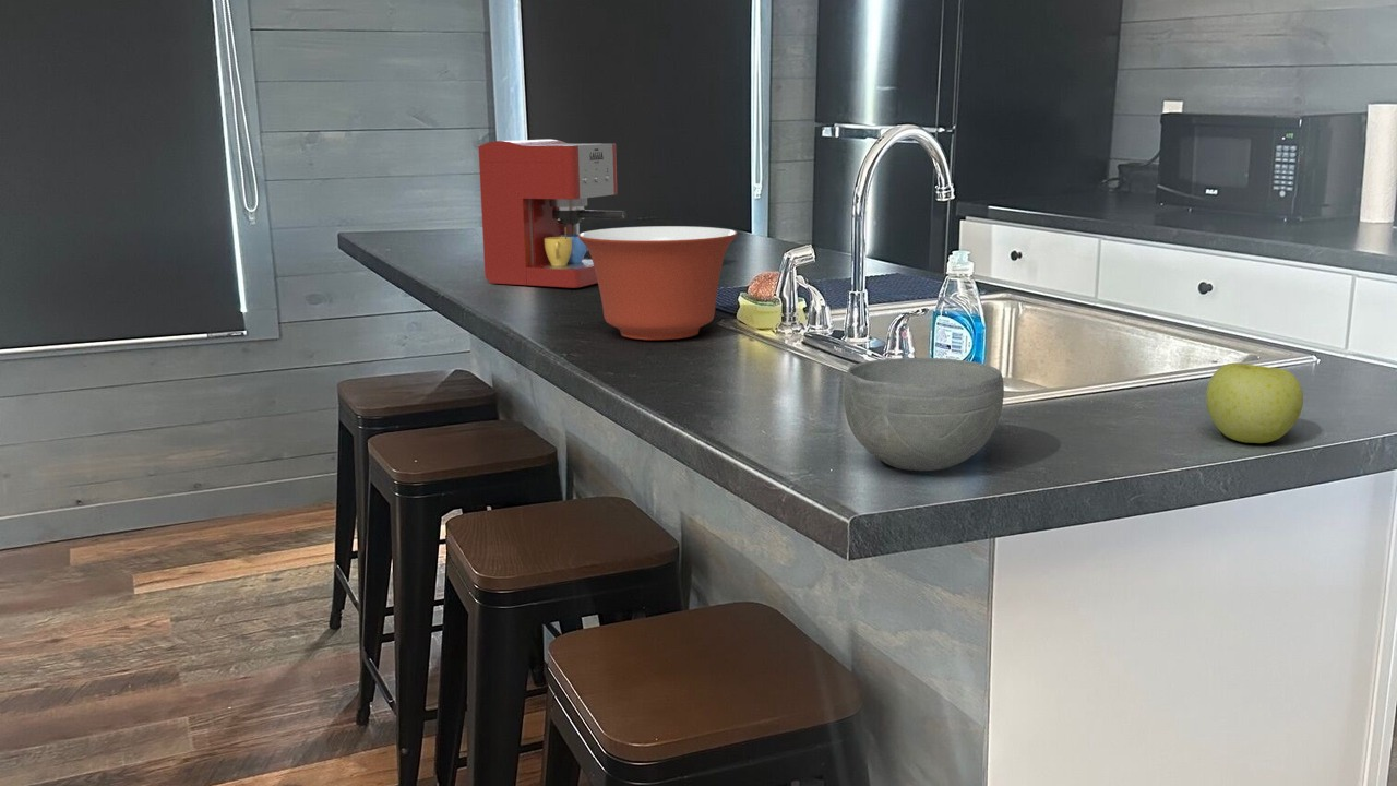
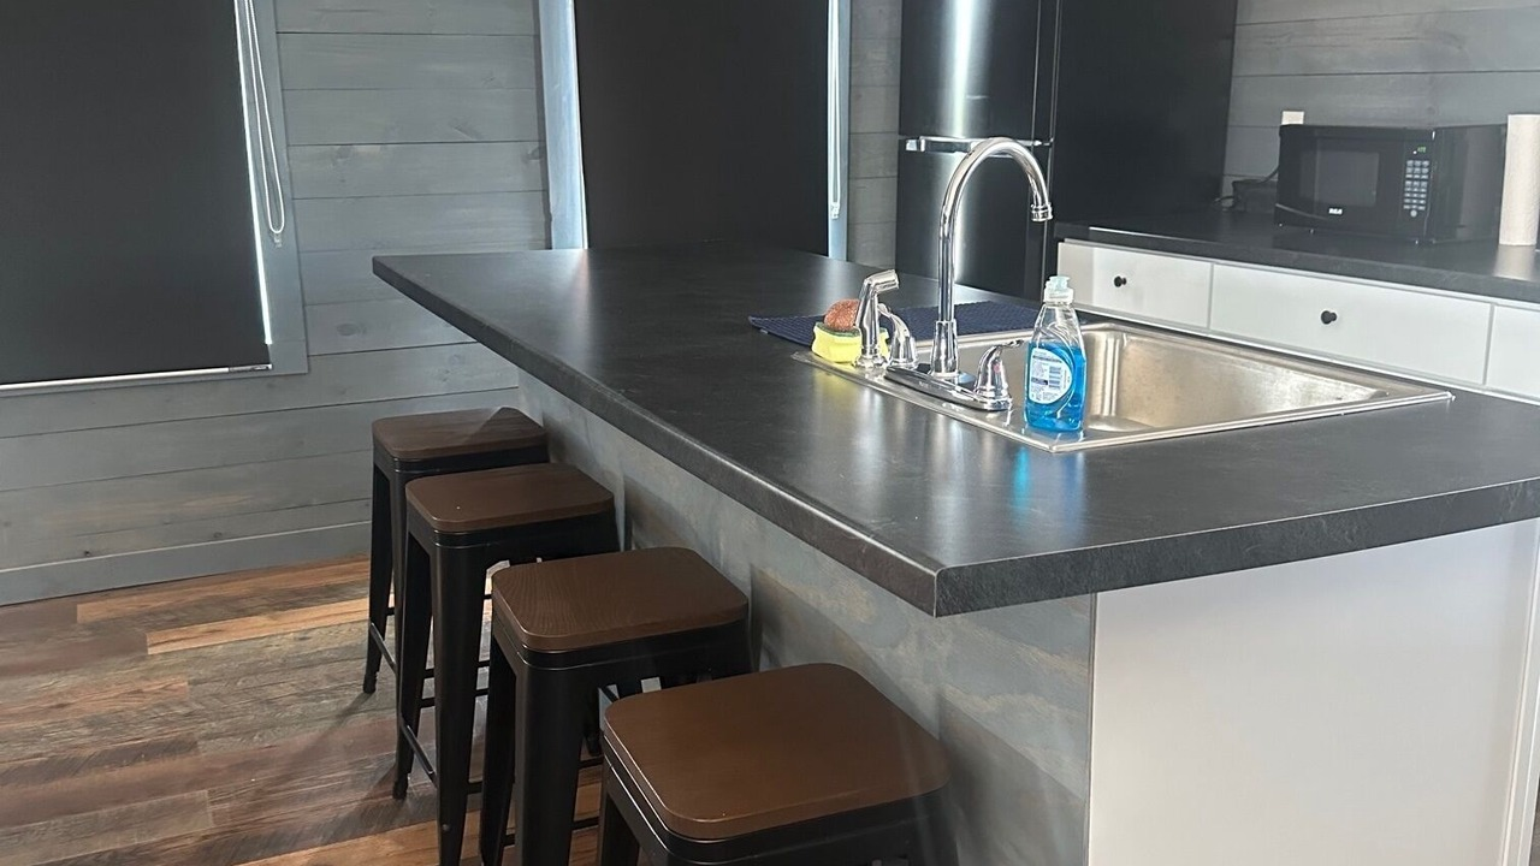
- coffee maker (550, 211)
- apple (1252, 402)
- mixing bowl (658, 283)
- bowl (921, 417)
